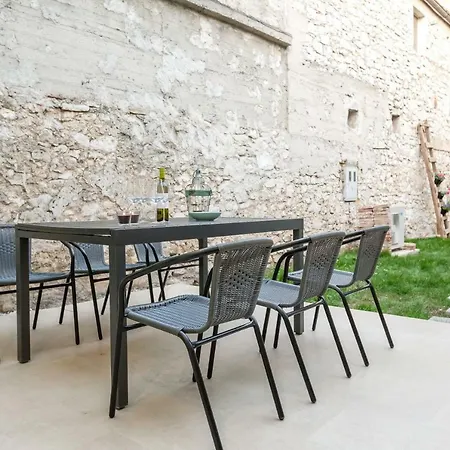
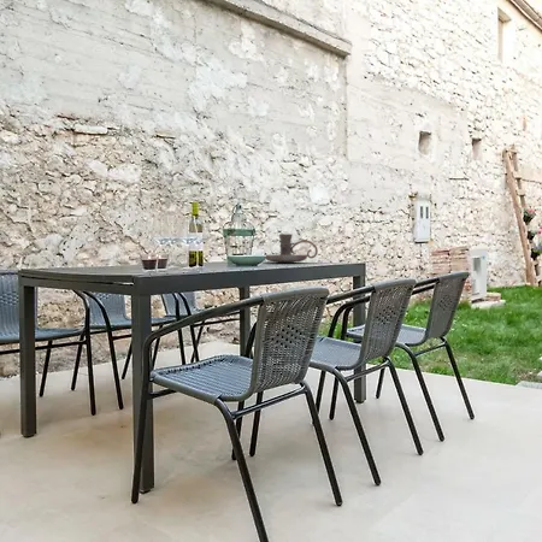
+ candle holder (290, 248)
